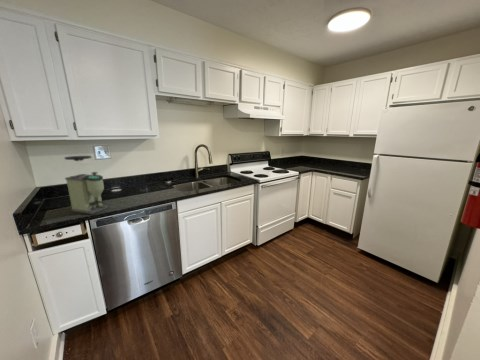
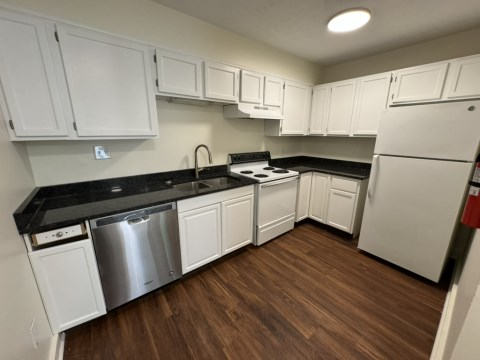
- coffee grinder (85, 183)
